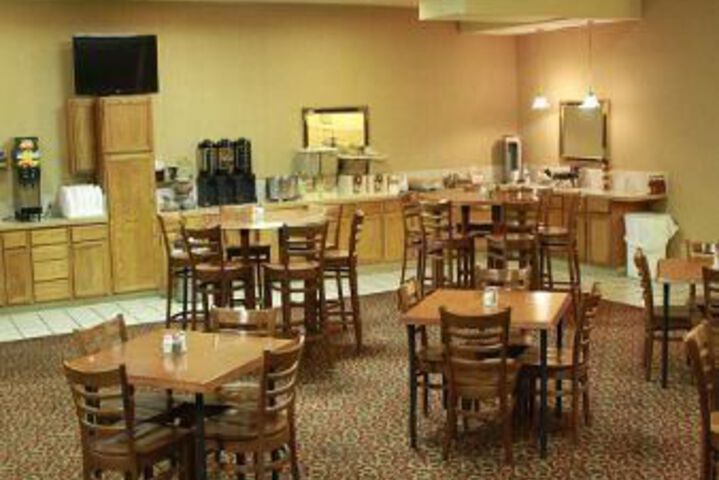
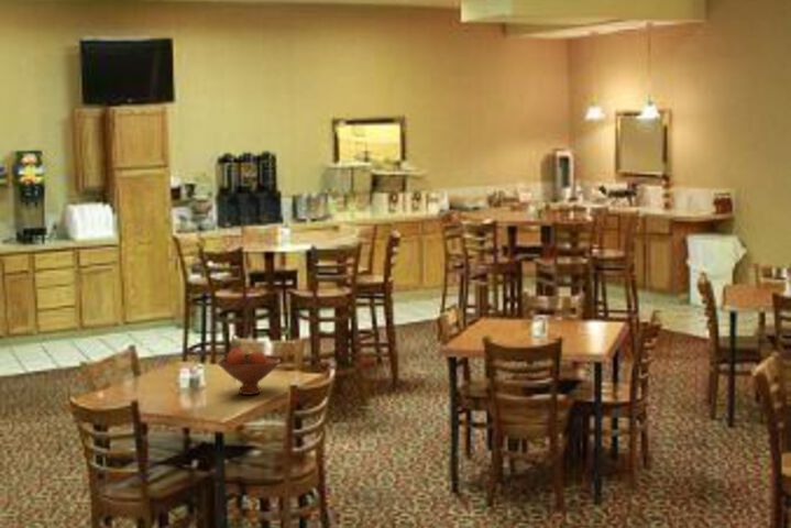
+ fruit bowl (249, 370)
